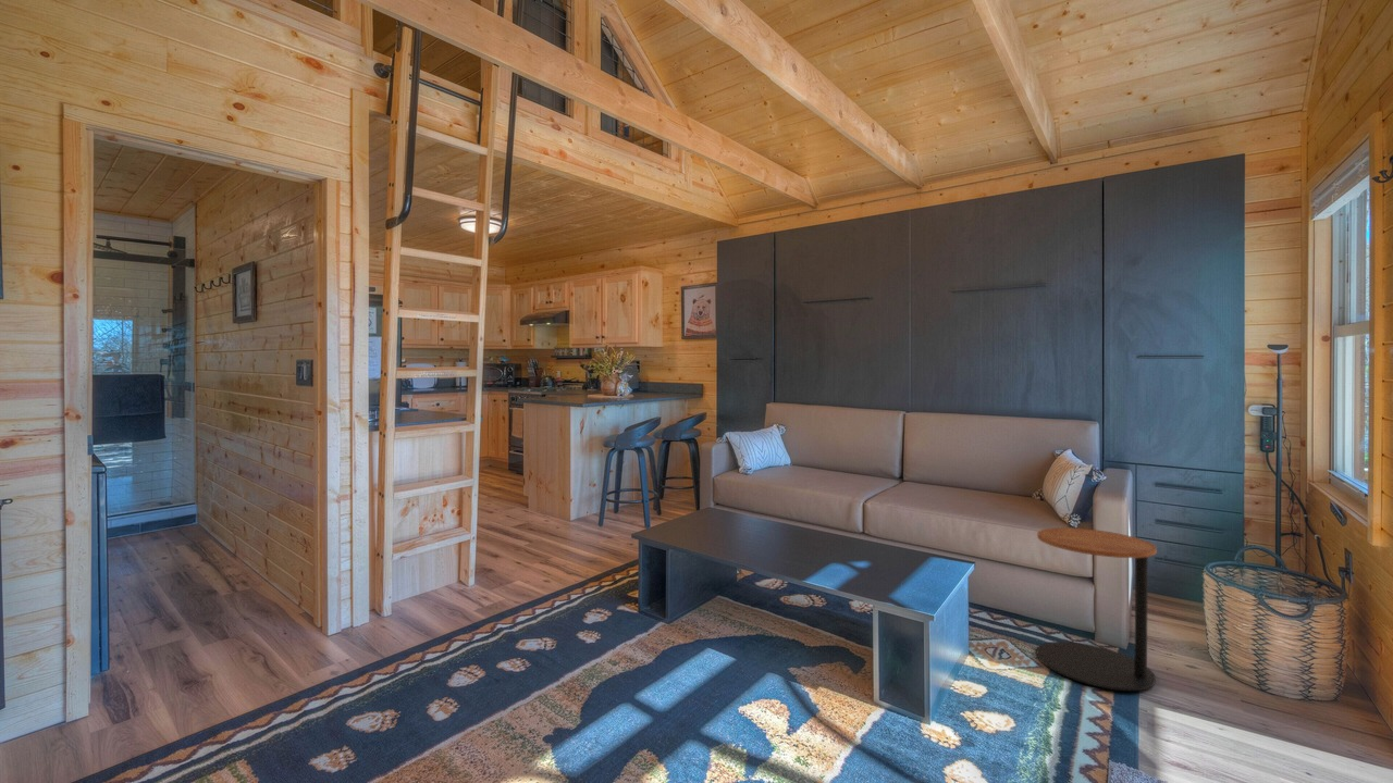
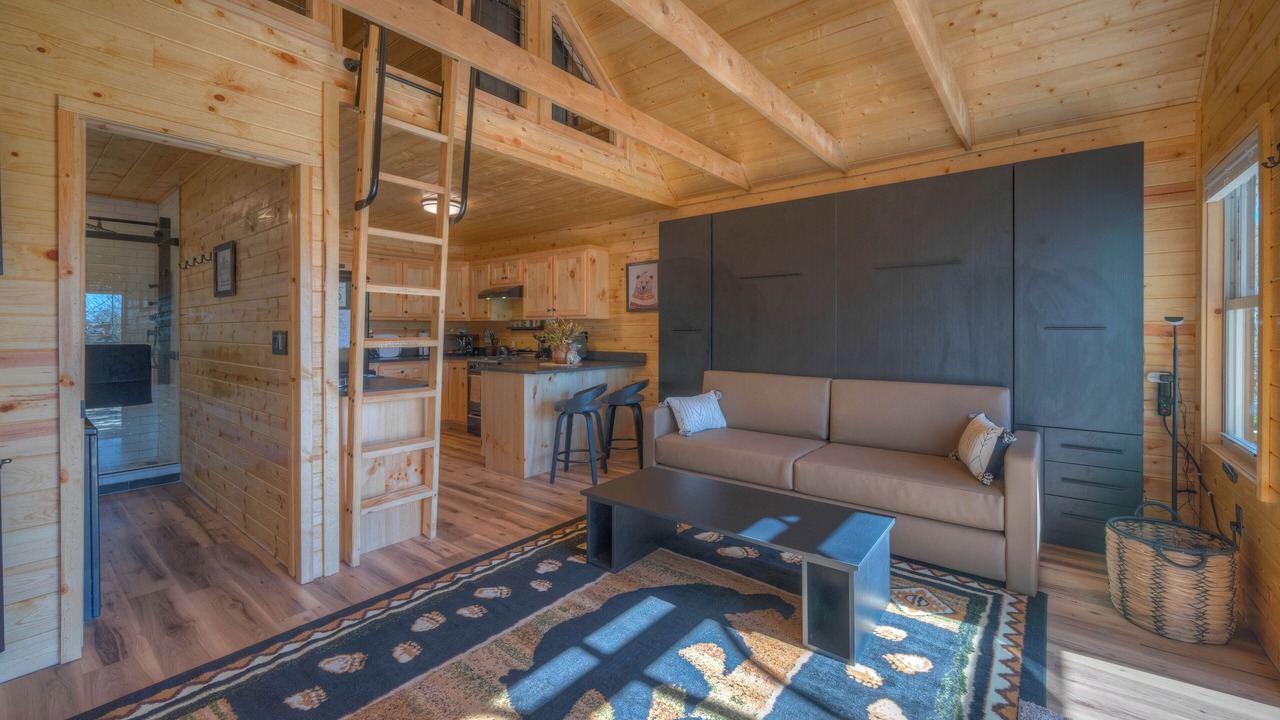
- side table (1135, 601)
